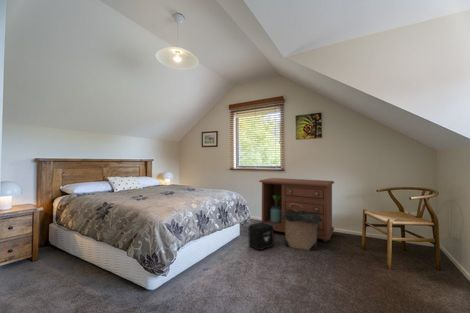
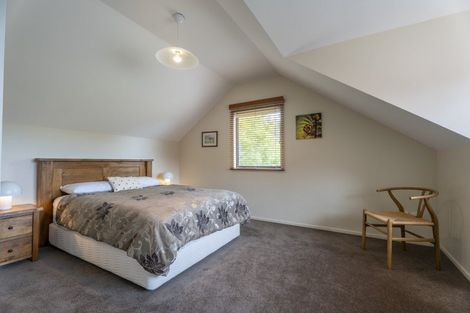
- dresser (296, 206)
- air purifier (261, 235)
- laundry hamper (301, 224)
